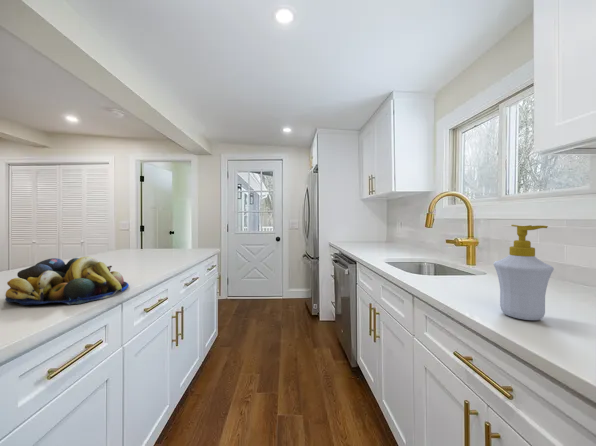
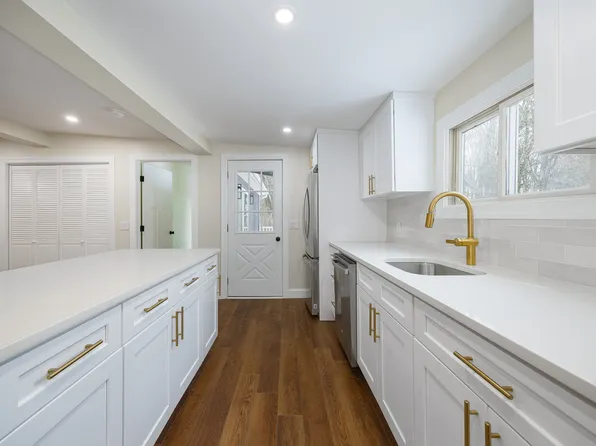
- soap bottle (521, 270)
- fruit bowl (74, 275)
